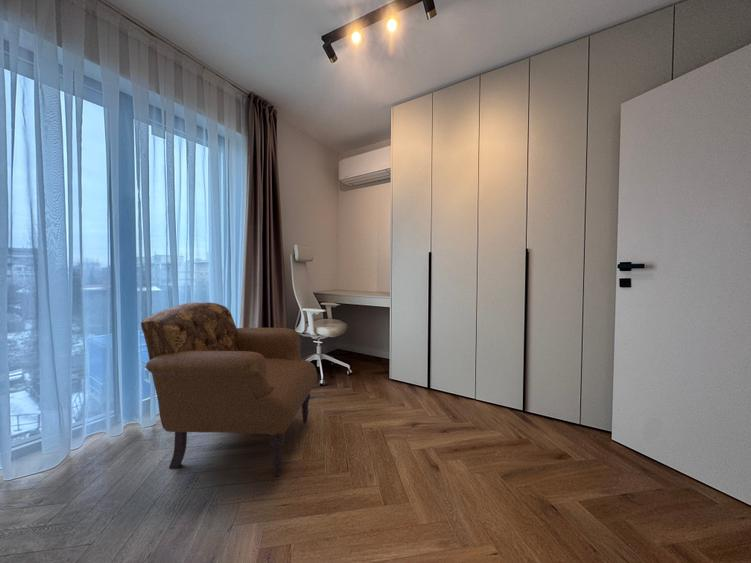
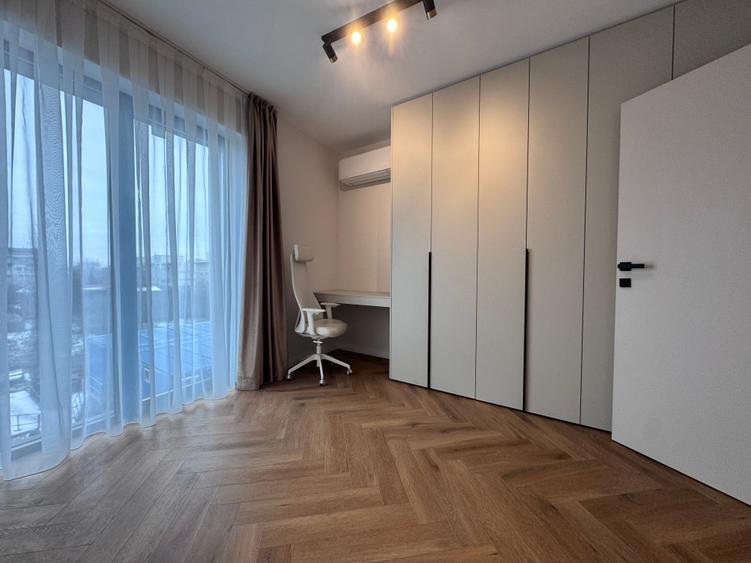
- armchair (245, 374)
